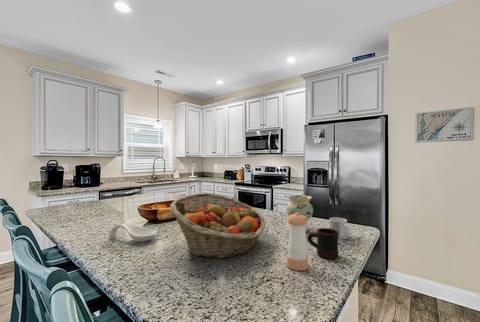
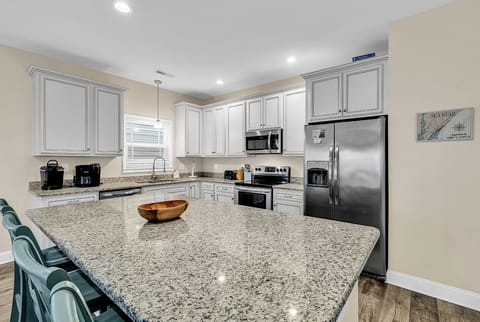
- spoon rest (132, 232)
- pepper shaker (297, 239)
- mug (322, 242)
- vase (299, 212)
- mug (340, 229)
- fruit basket (220, 220)
